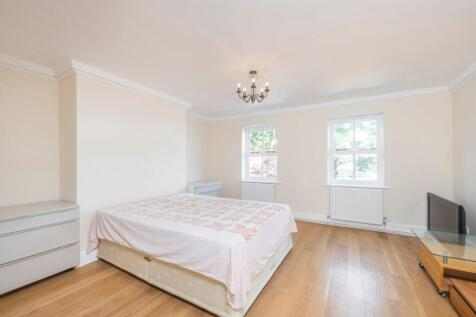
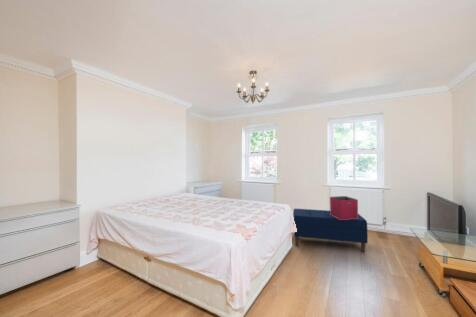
+ storage bin (343, 207)
+ bench (326, 228)
